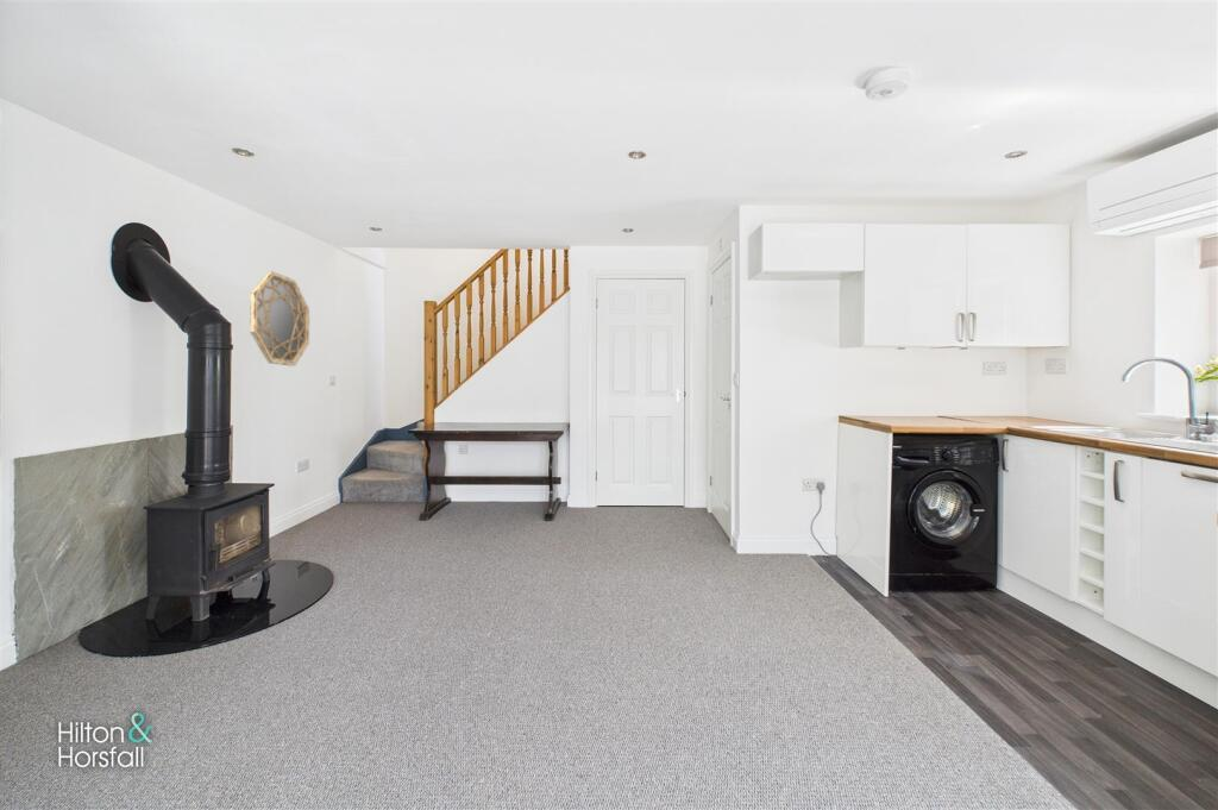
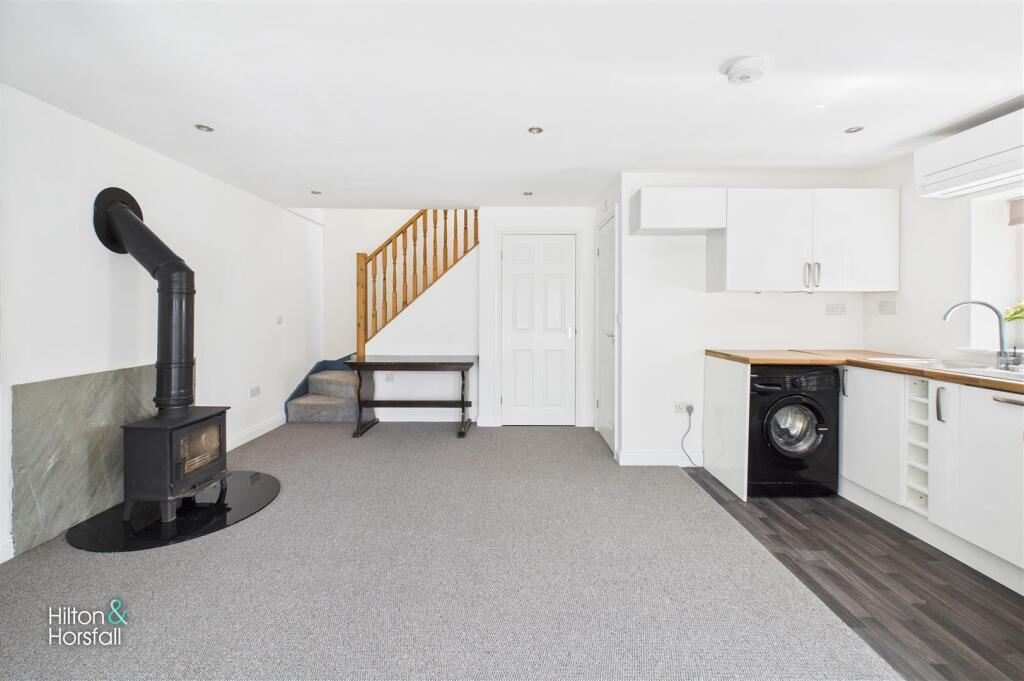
- home mirror (282, 320)
